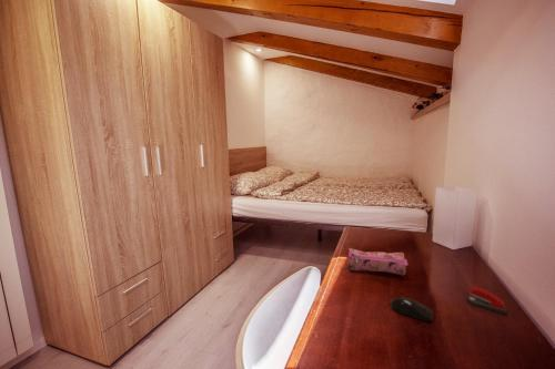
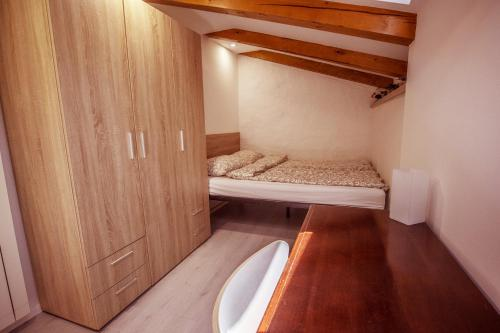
- stapler (486, 298)
- pencil case (375, 260)
- computer mouse (412, 307)
